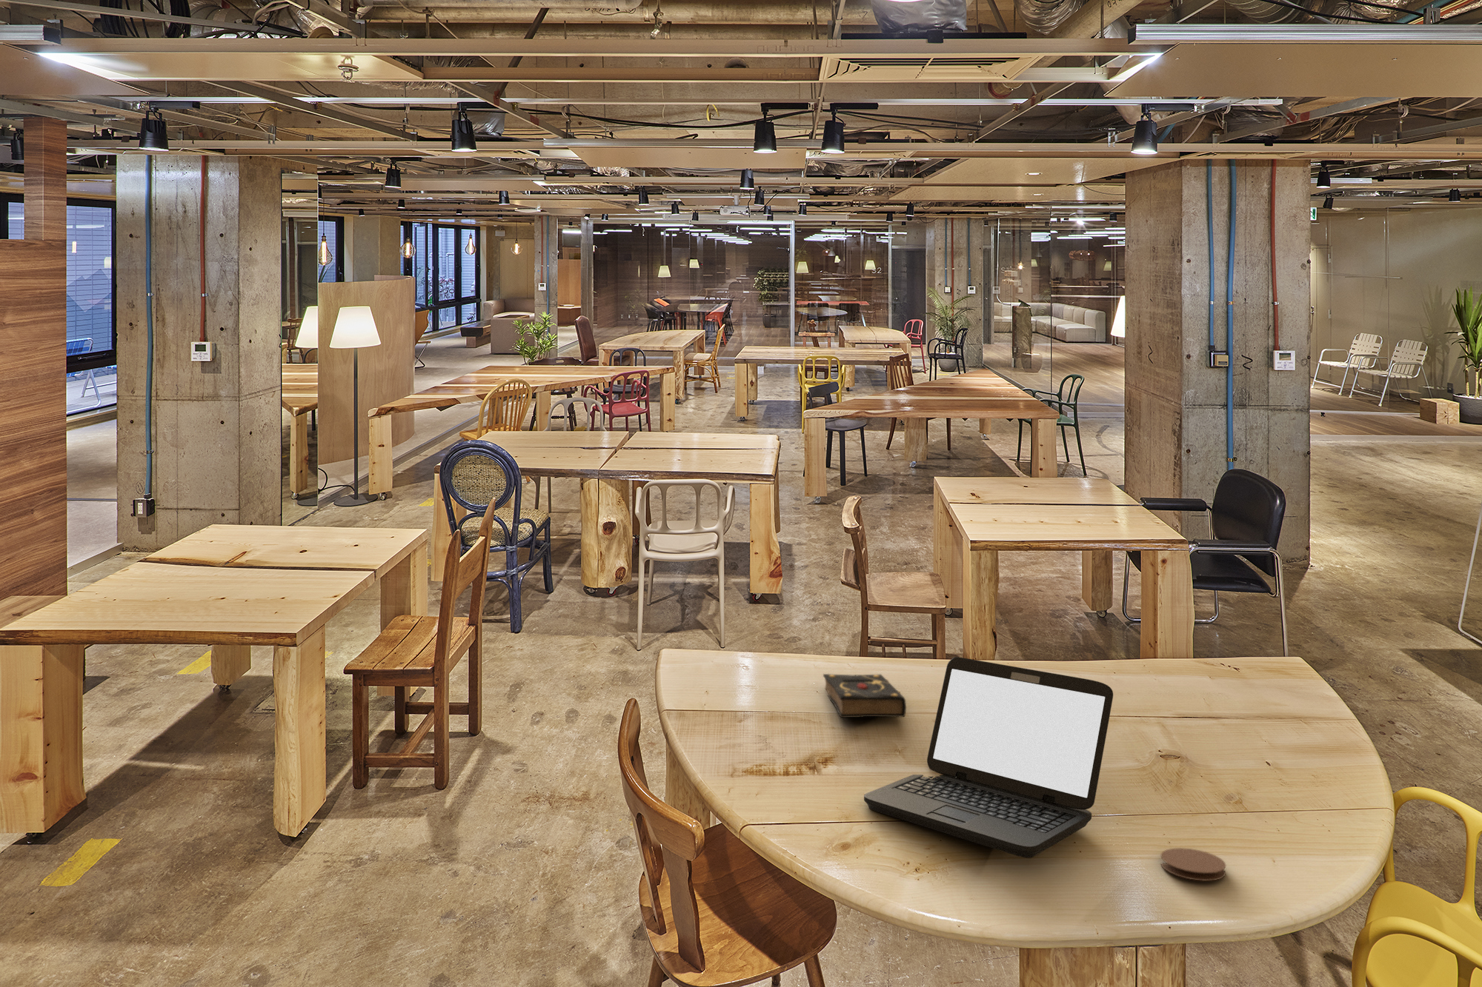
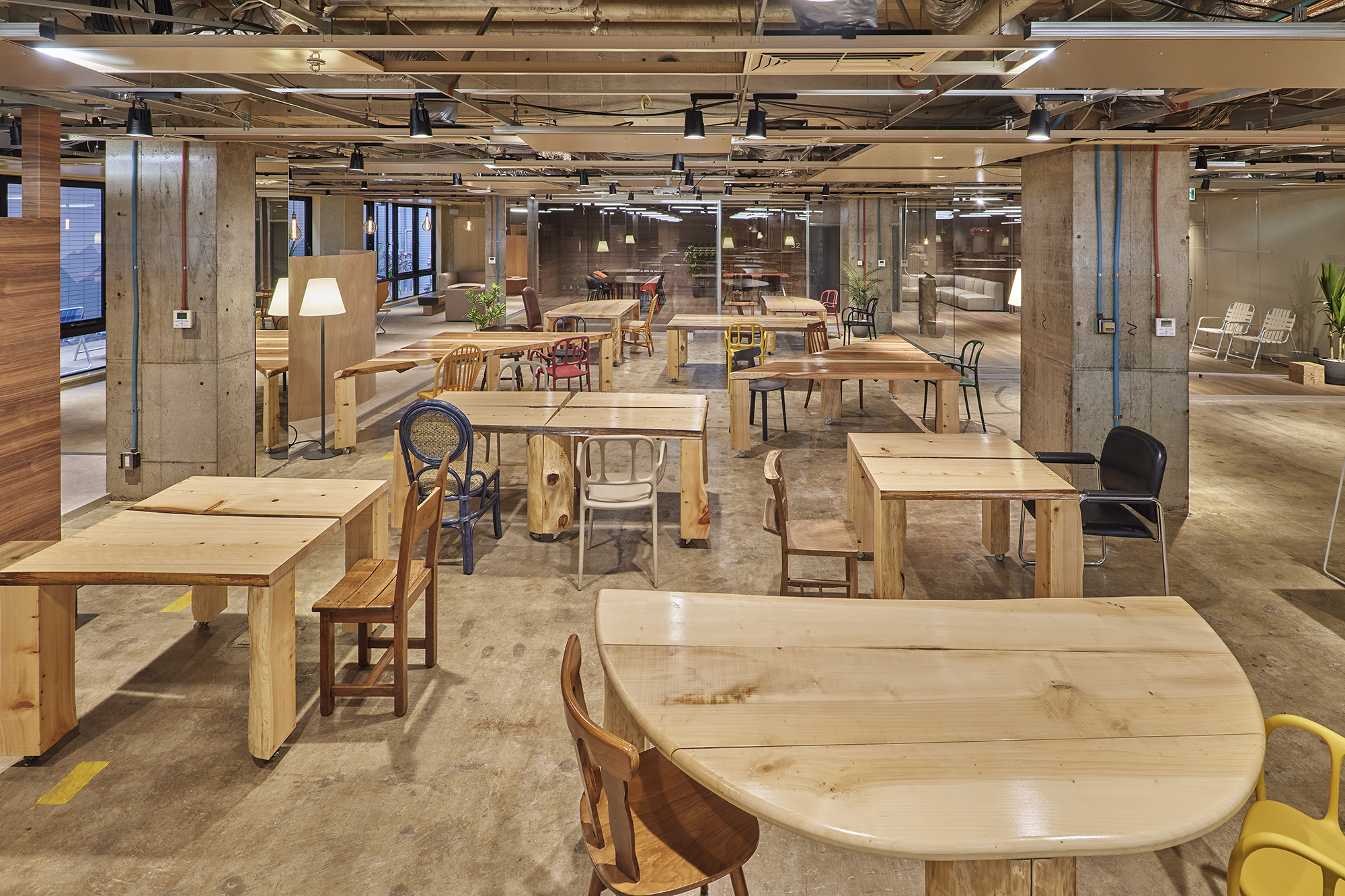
- laptop (985, 747)
- book (862, 692)
- coaster (1192, 864)
